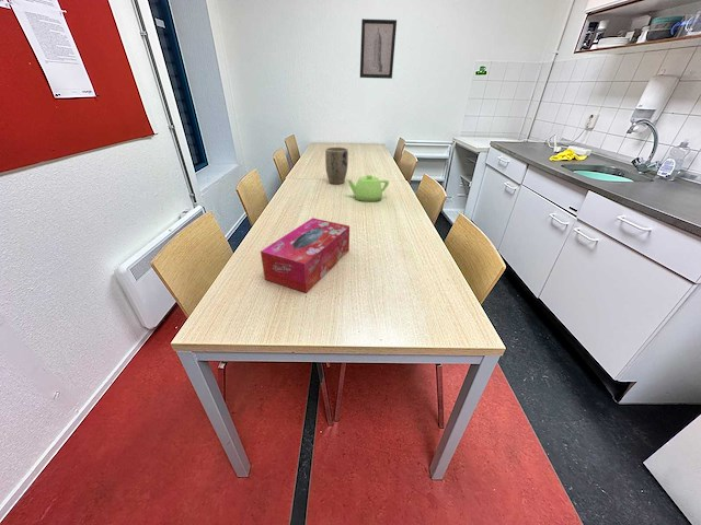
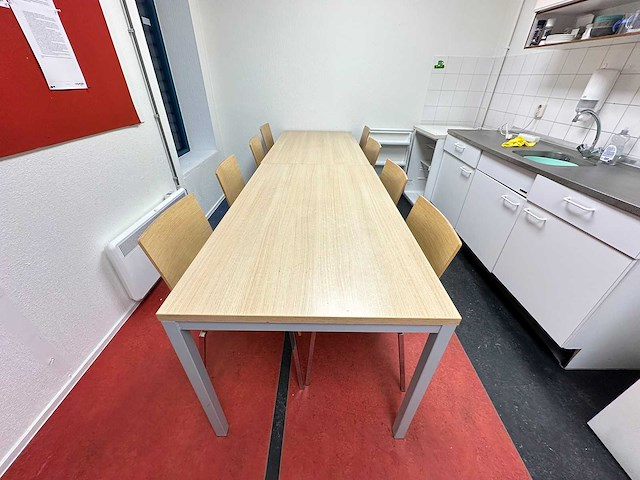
- teapot (368, 186)
- wall art (377, 49)
- plant pot (336, 165)
- tissue box (309, 250)
